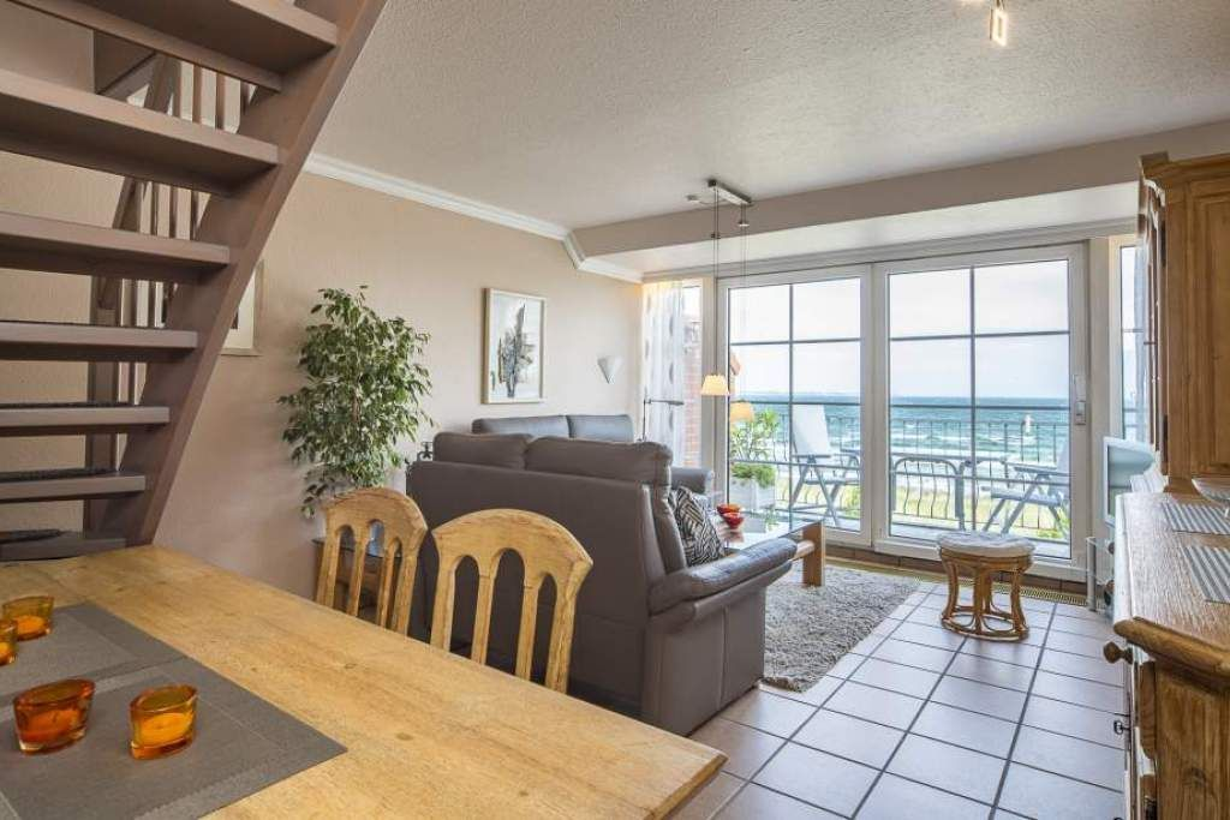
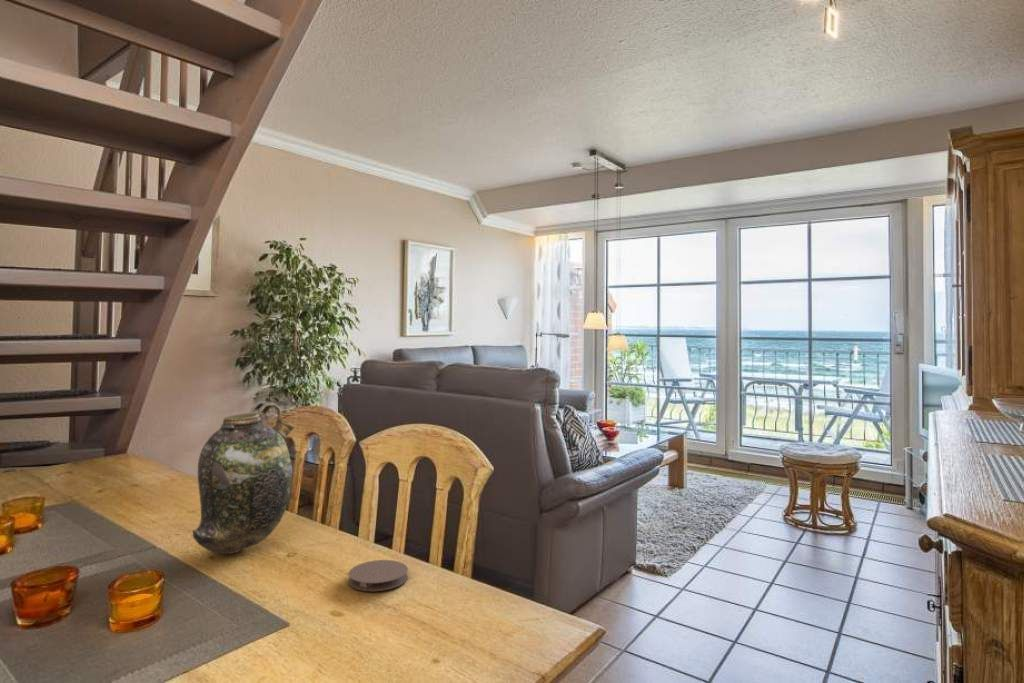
+ coaster (378, 574)
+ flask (247, 476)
